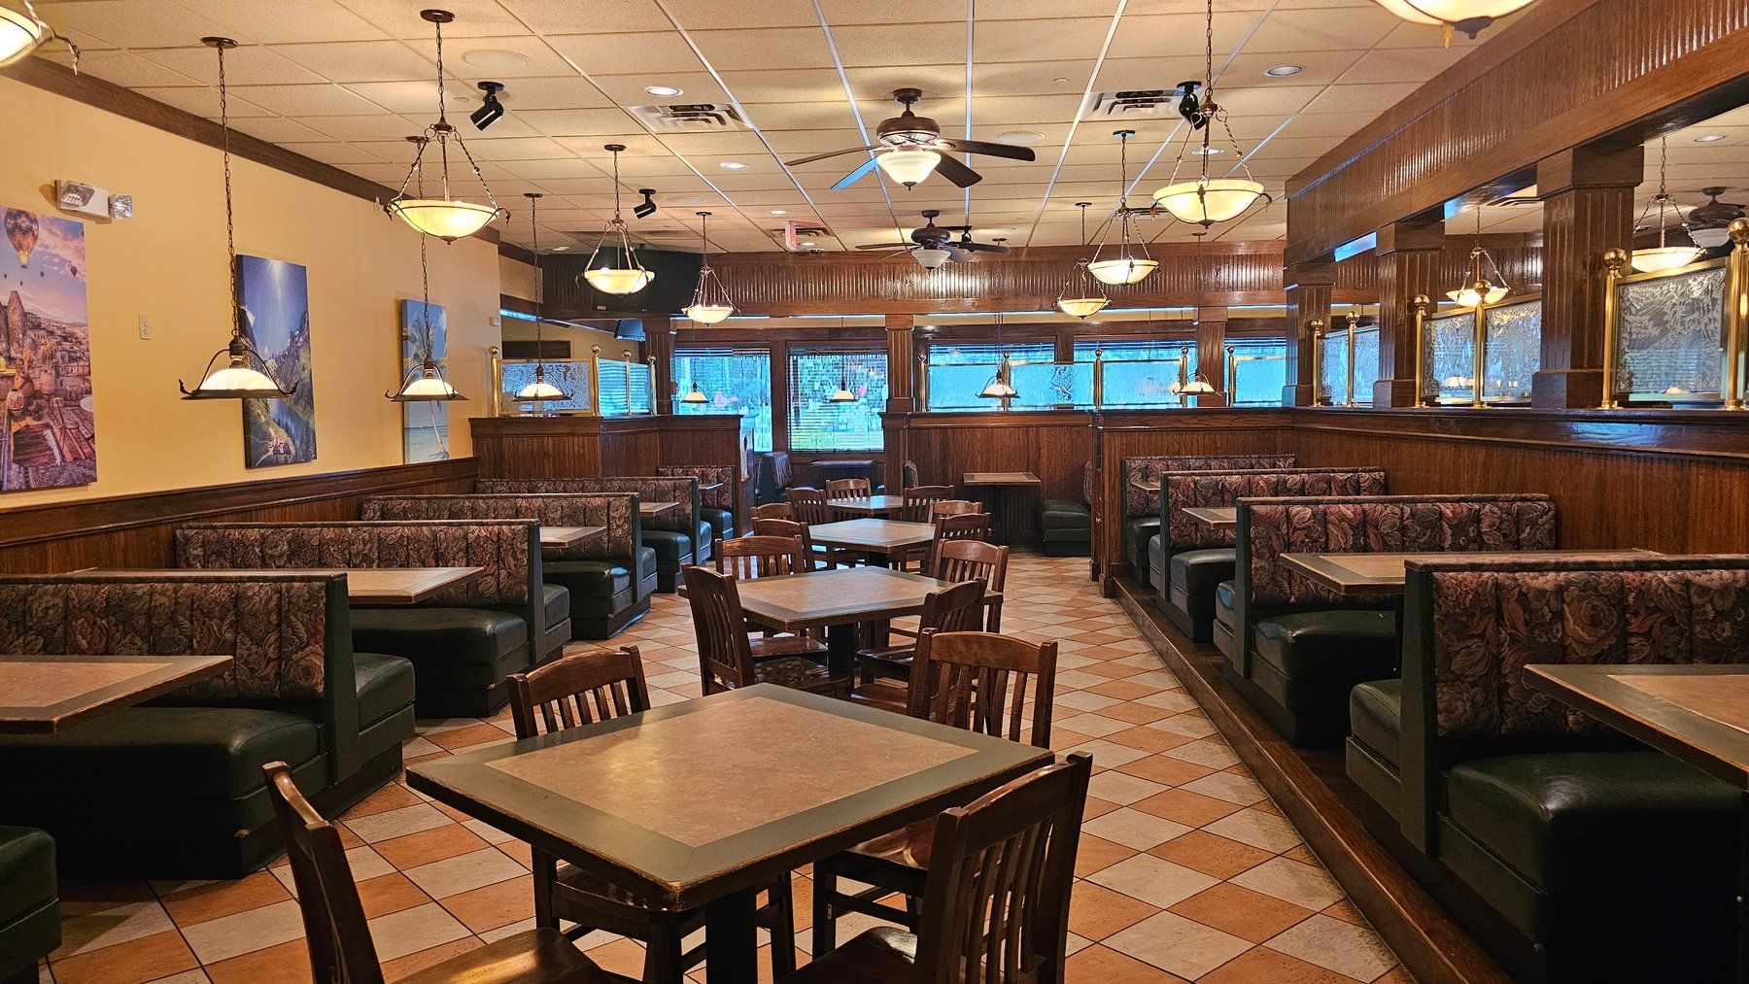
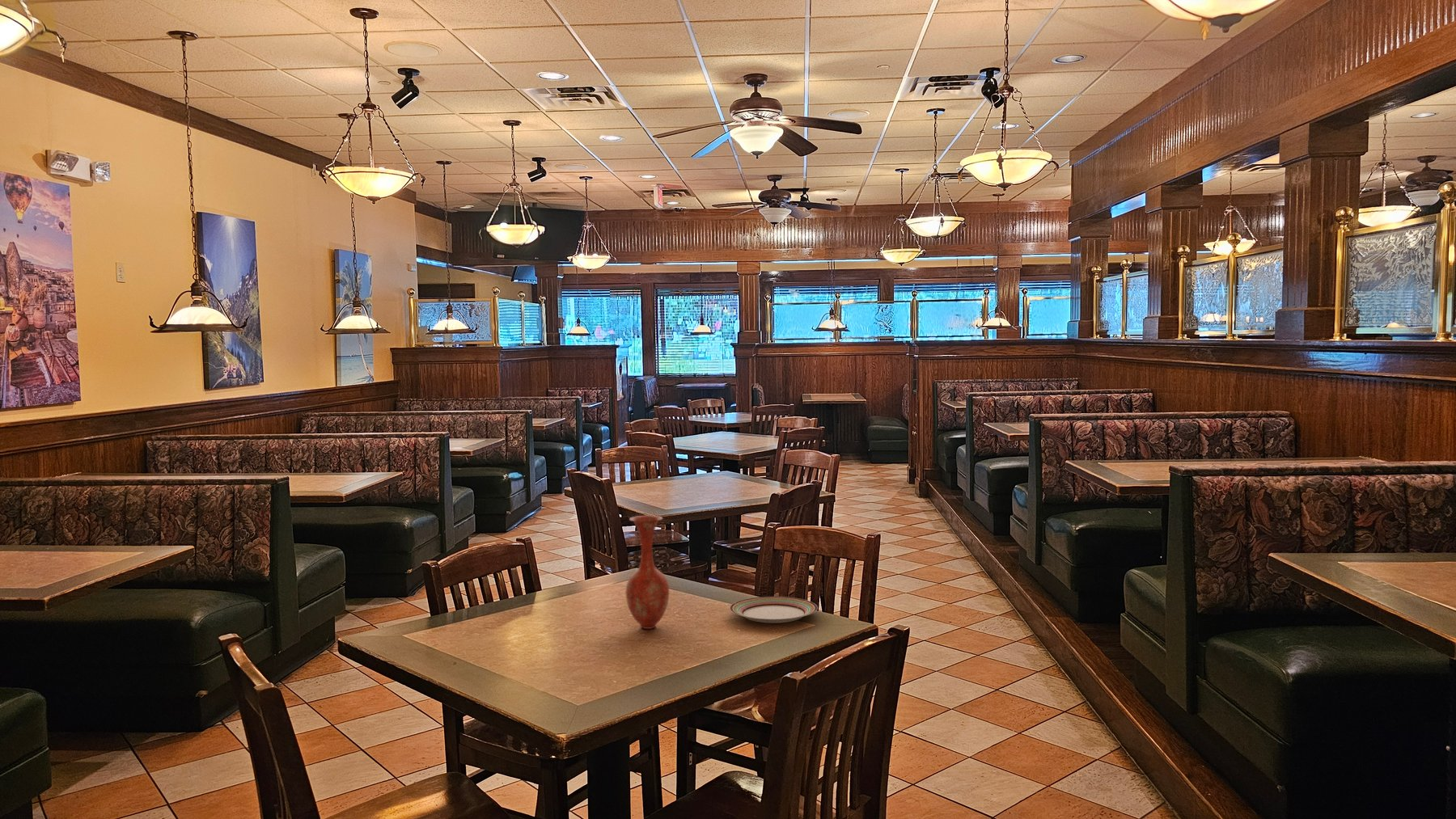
+ plate (773, 610)
+ vase (647, 572)
